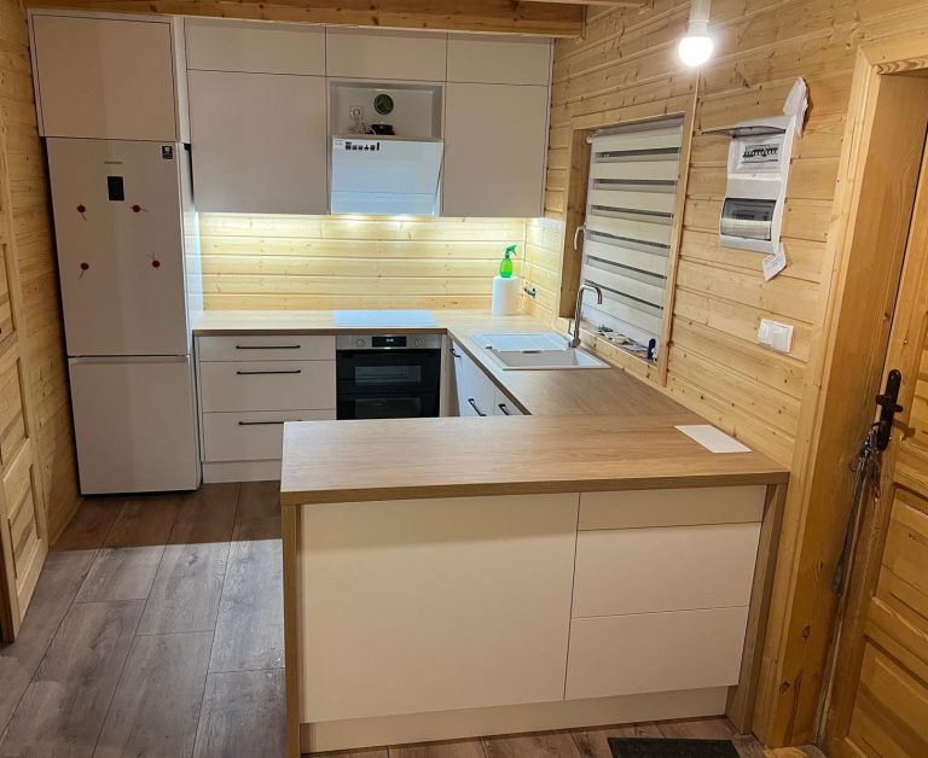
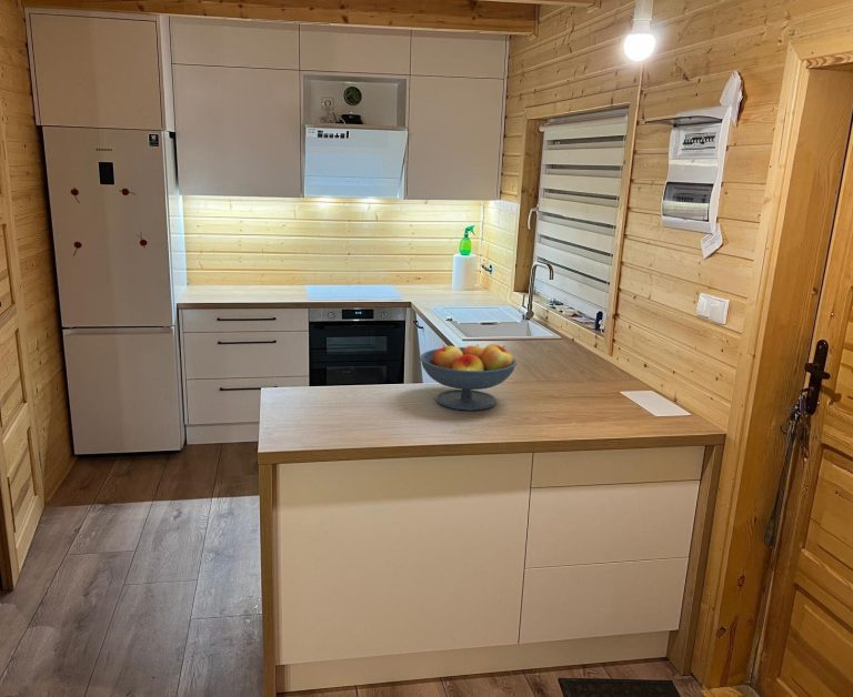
+ fruit bowl (466, 372)
